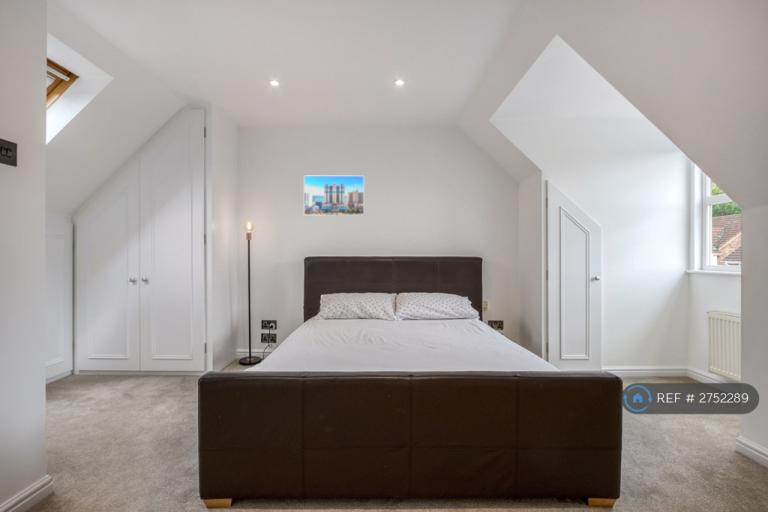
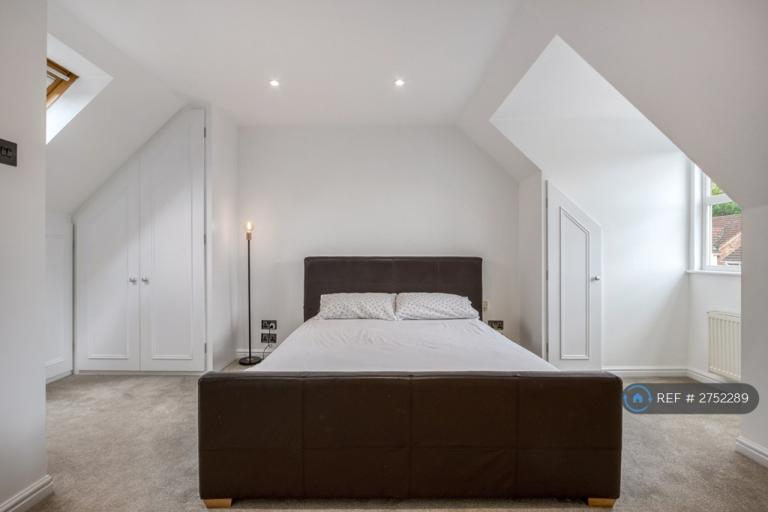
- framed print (334, 195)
